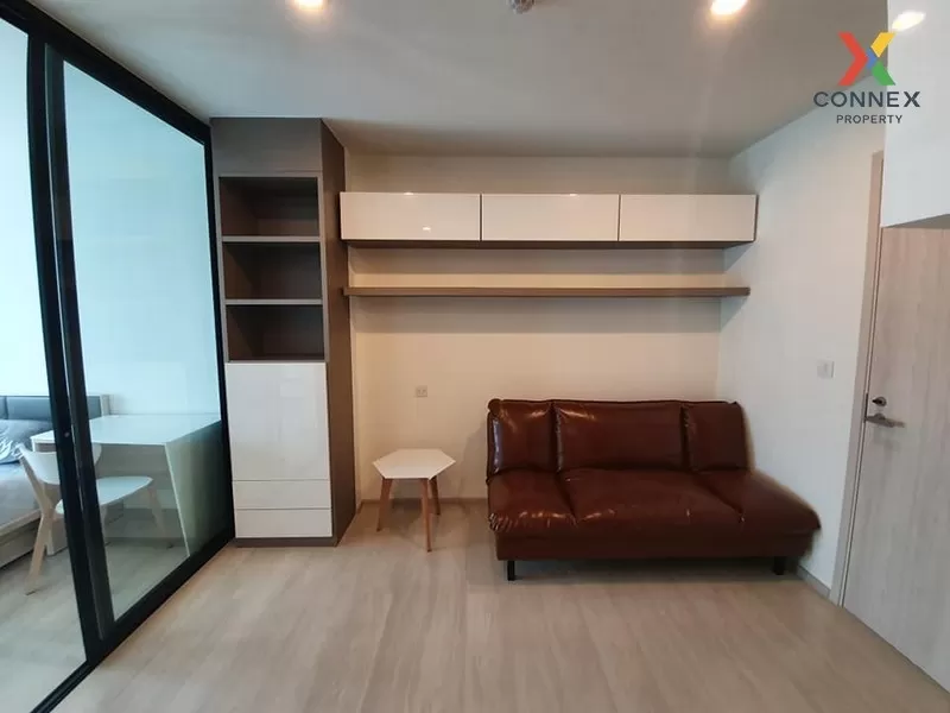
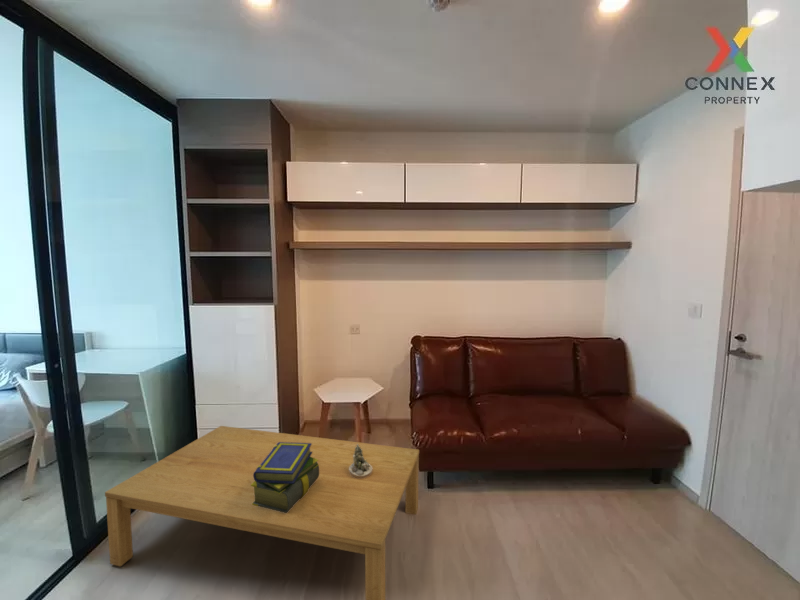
+ coffee table (275, 510)
+ succulent planter (360, 458)
+ stack of books (286, 473)
